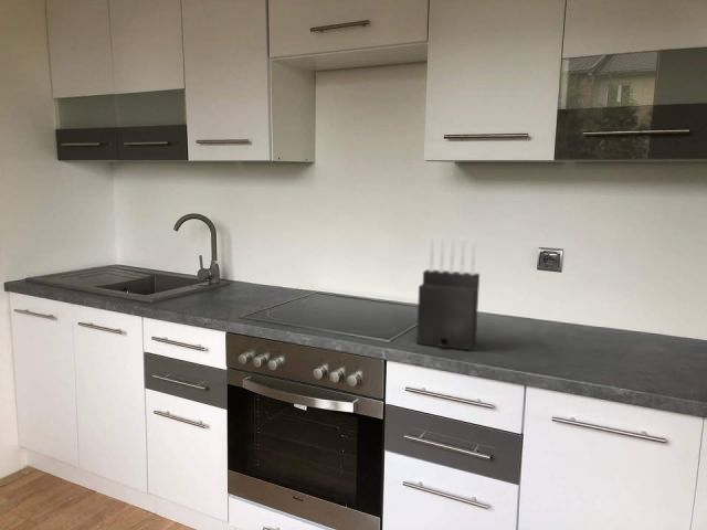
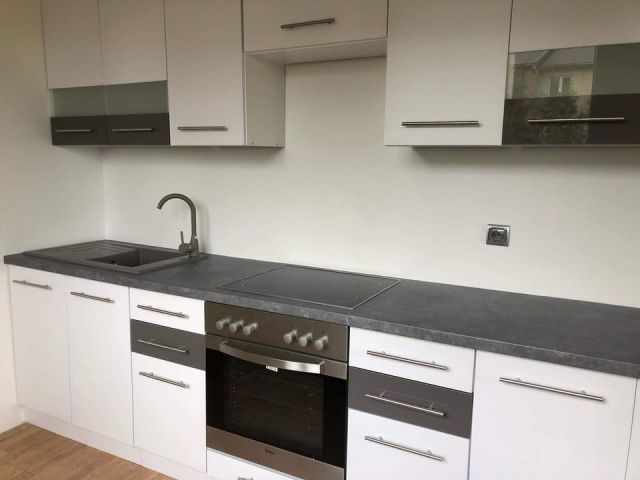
- knife block (447, 292)
